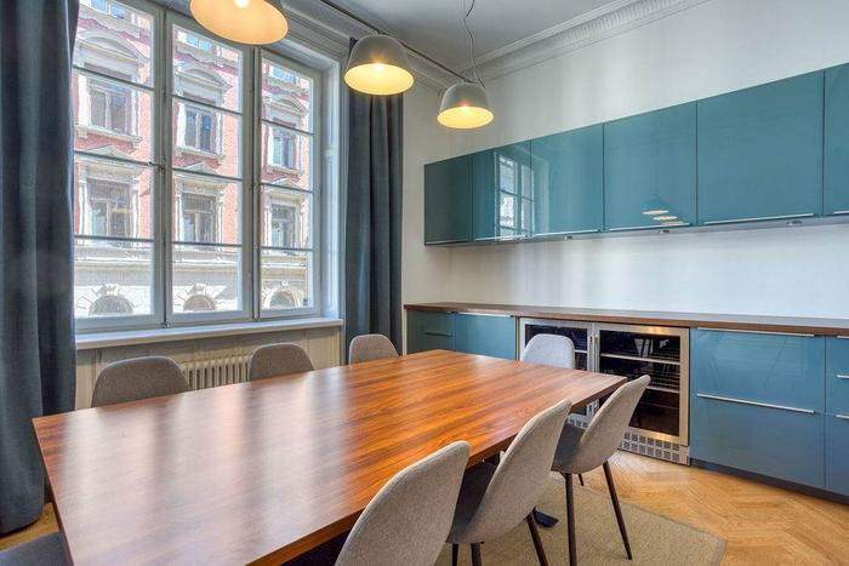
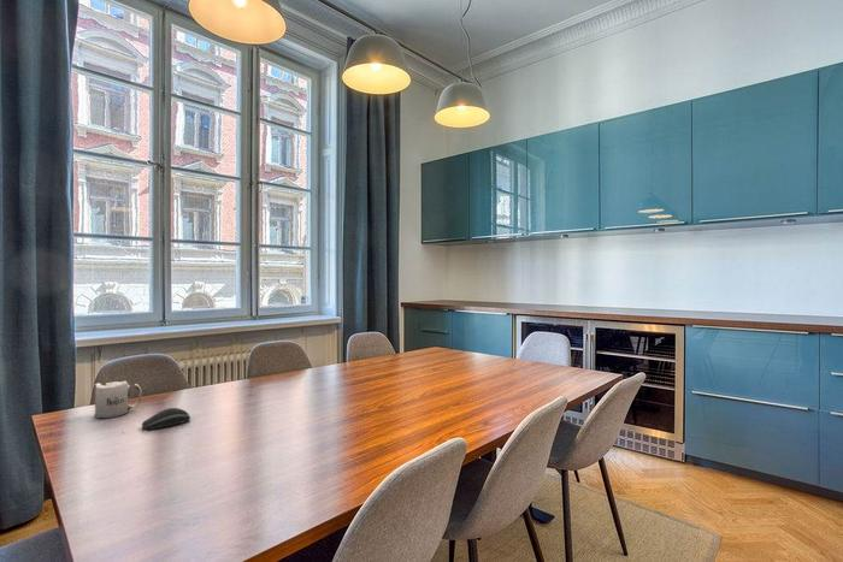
+ computer mouse (166, 416)
+ mug (118, 397)
